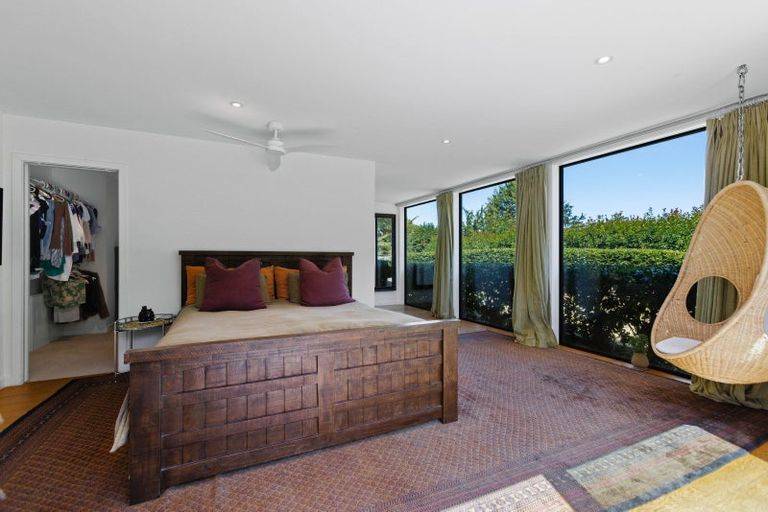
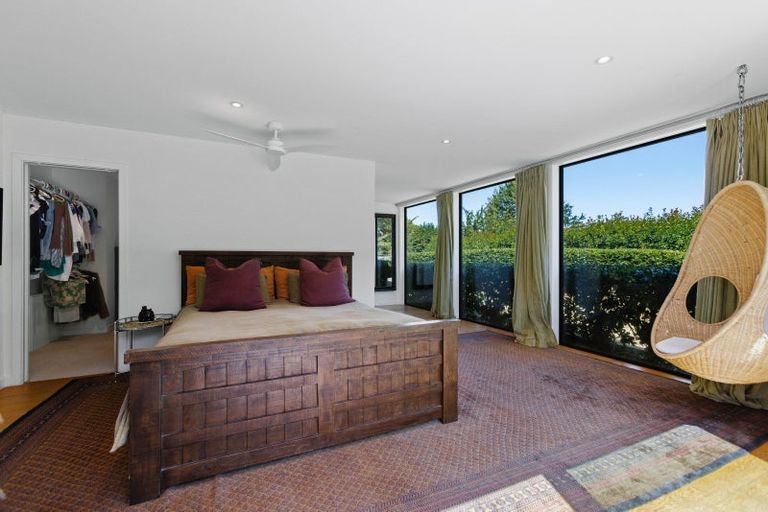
- potted plant (639, 350)
